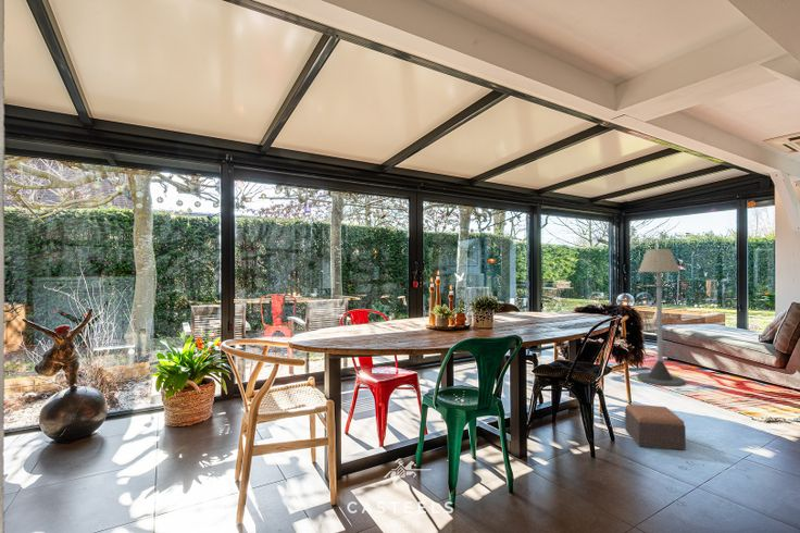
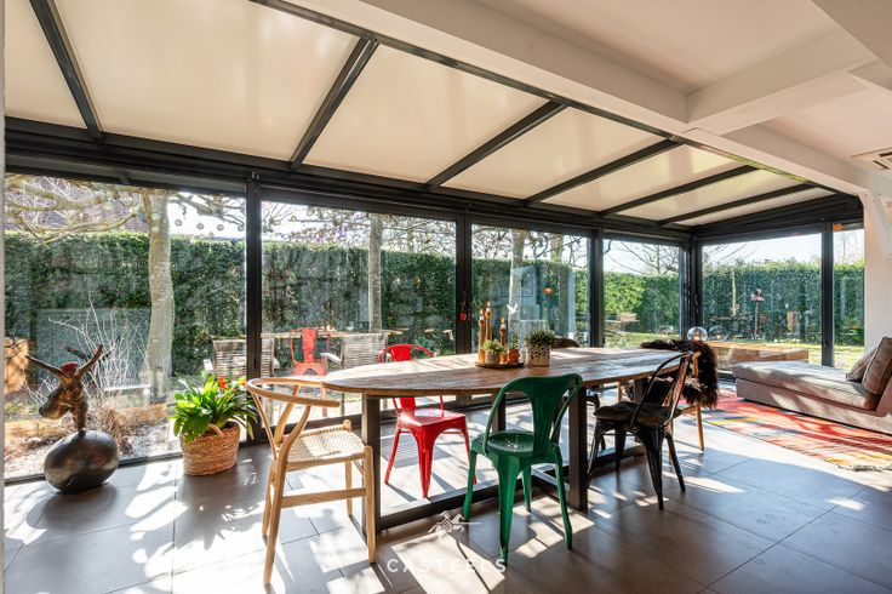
- footstool (653, 424)
- floor lamp (659, 314)
